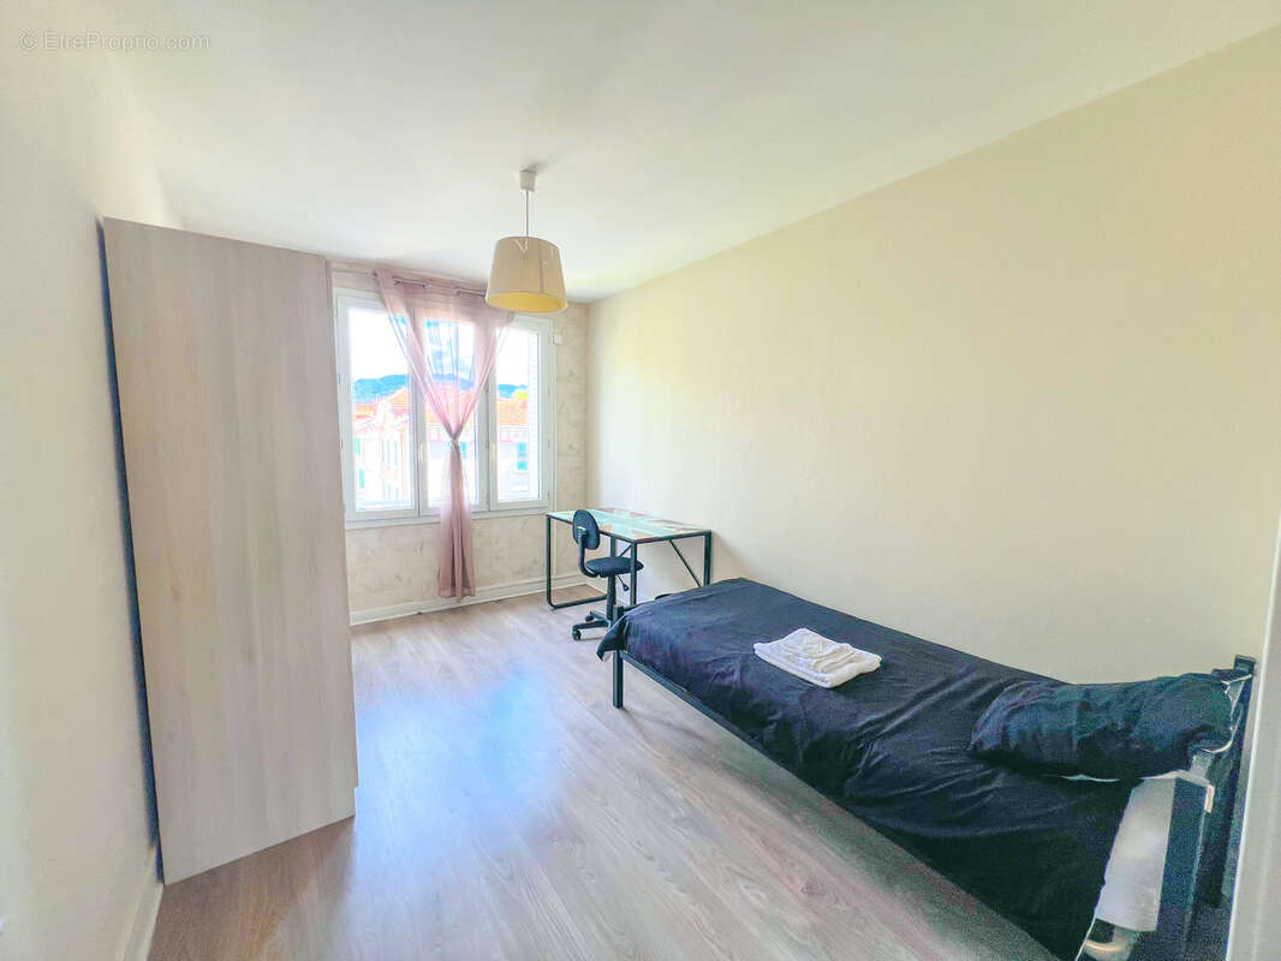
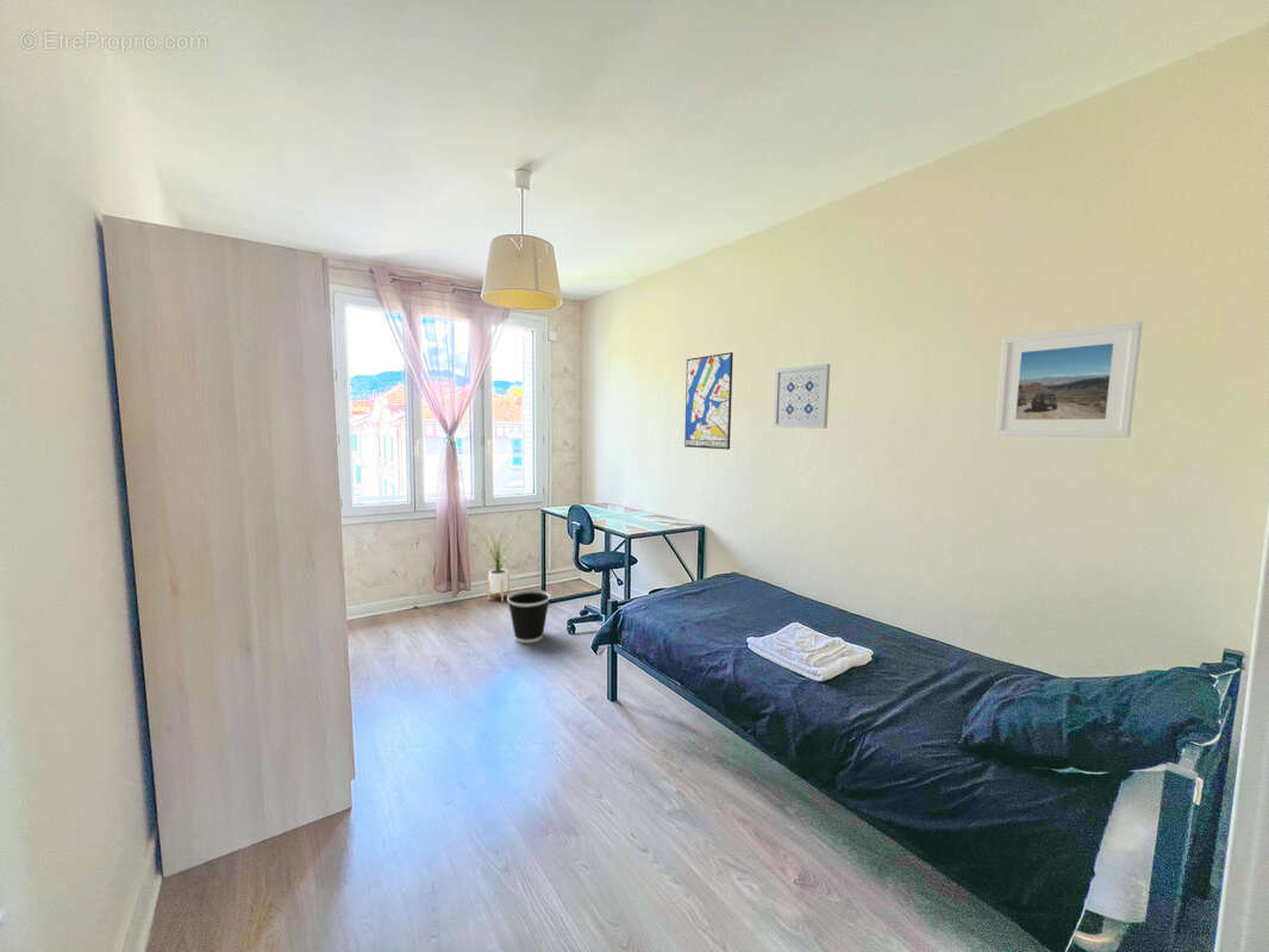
+ wall art (800, 397)
+ house plant (498, 562)
+ wall art (707, 402)
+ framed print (1061, 383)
+ wastebasket (529, 616)
